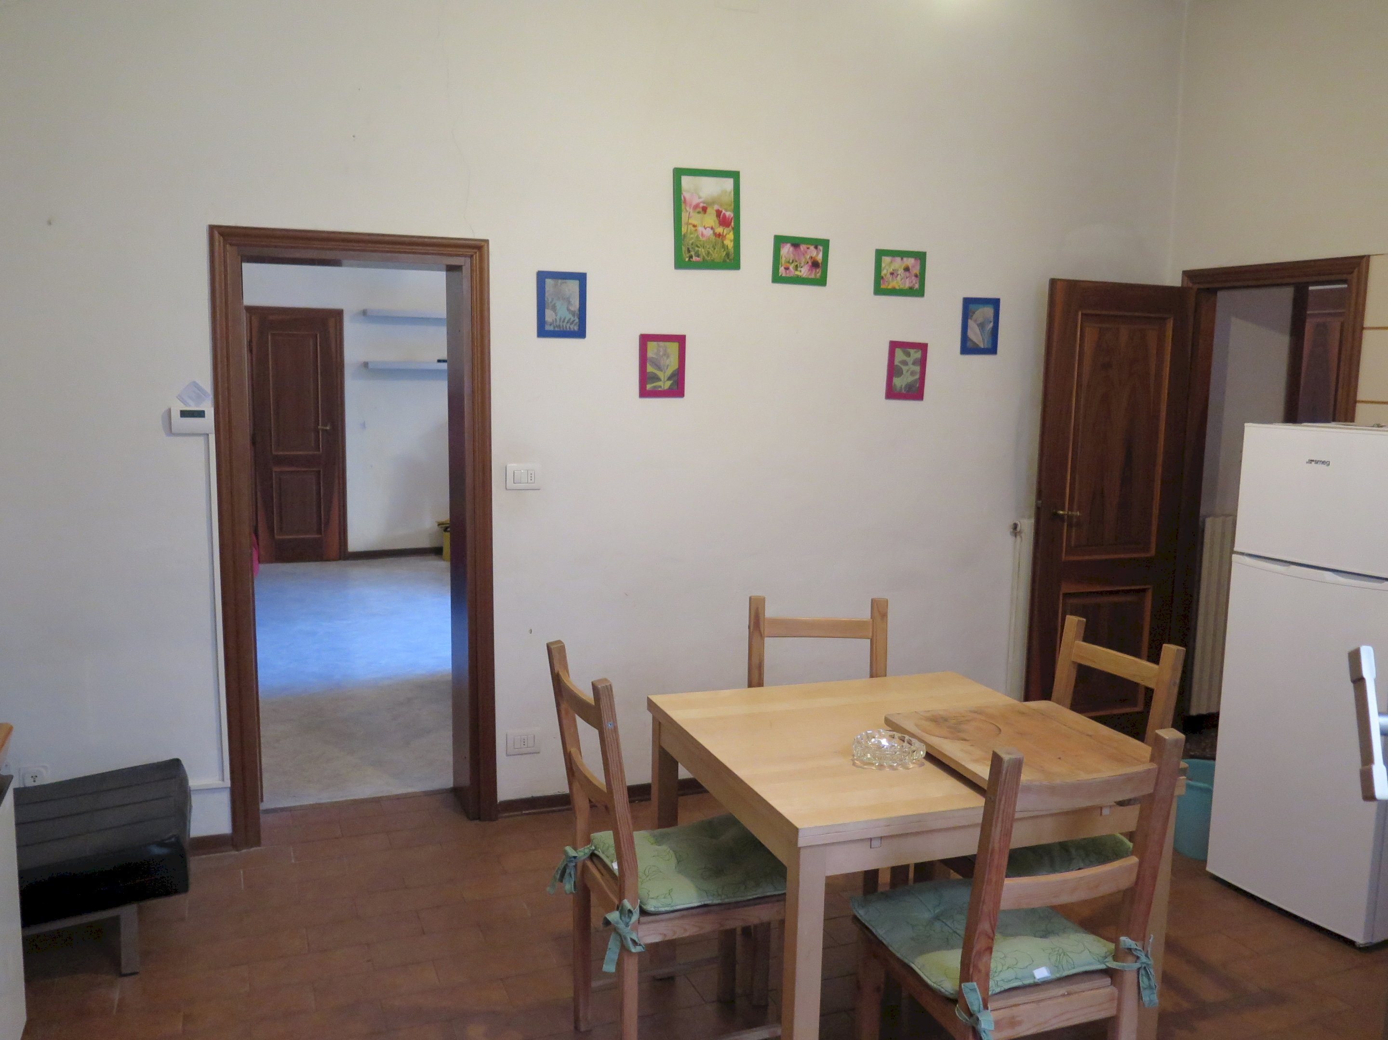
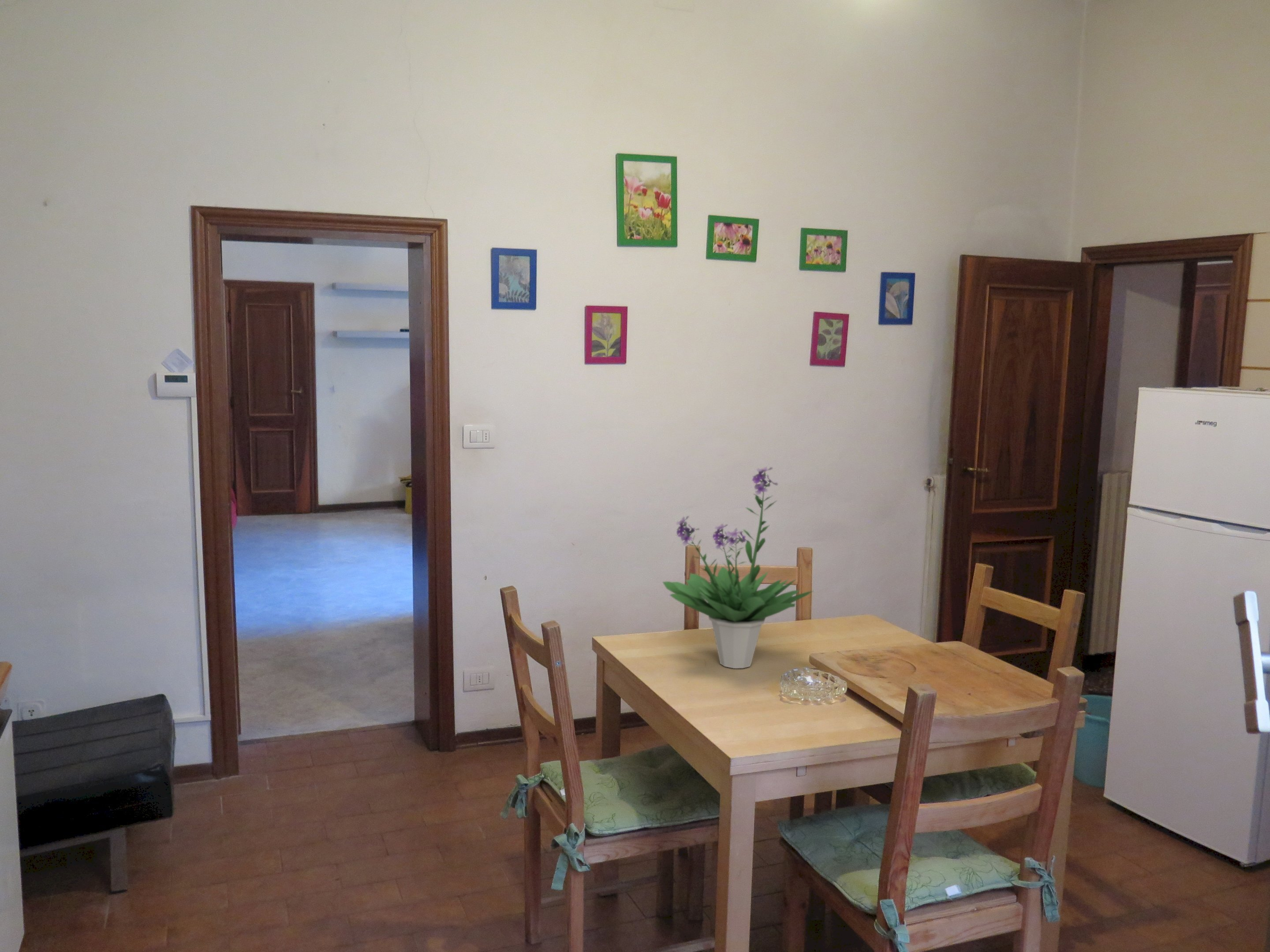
+ potted plant (739, 564)
